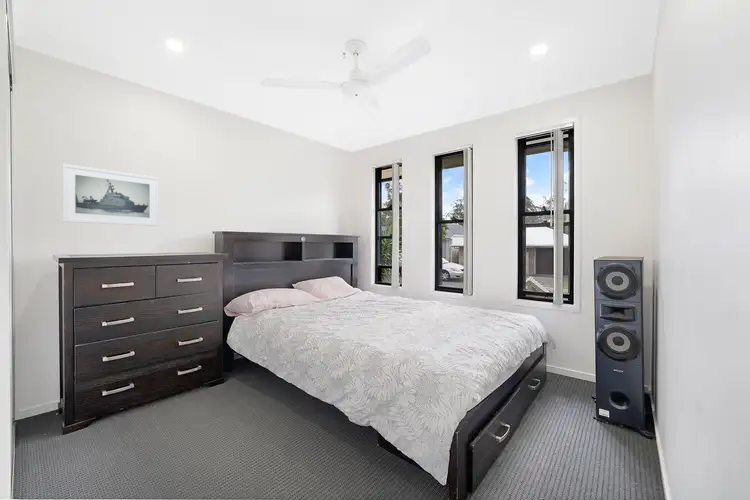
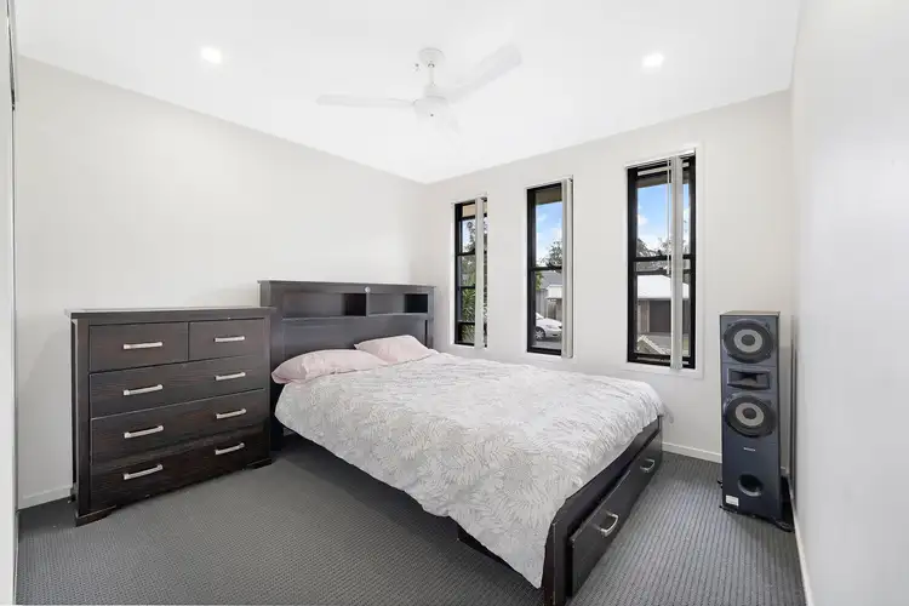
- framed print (114, 197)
